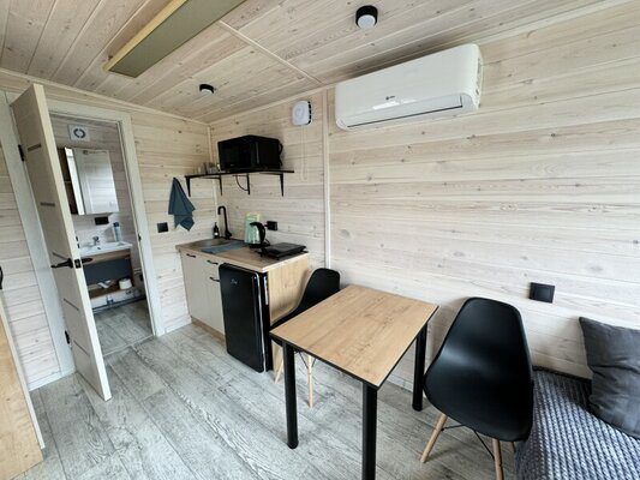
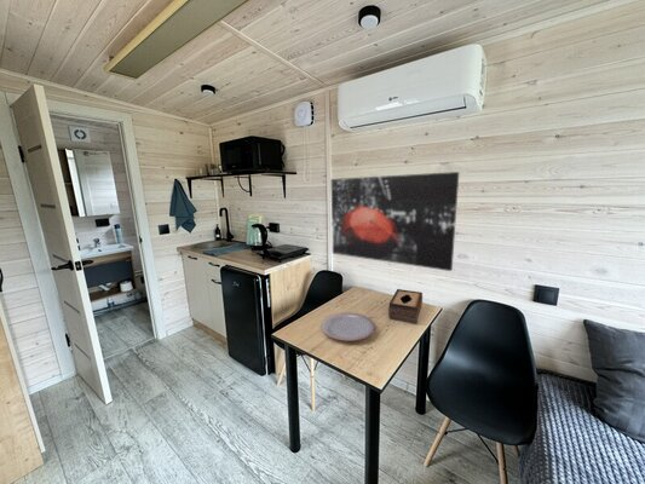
+ plate (347, 327)
+ wall art (385, 219)
+ tissue box (405, 305)
